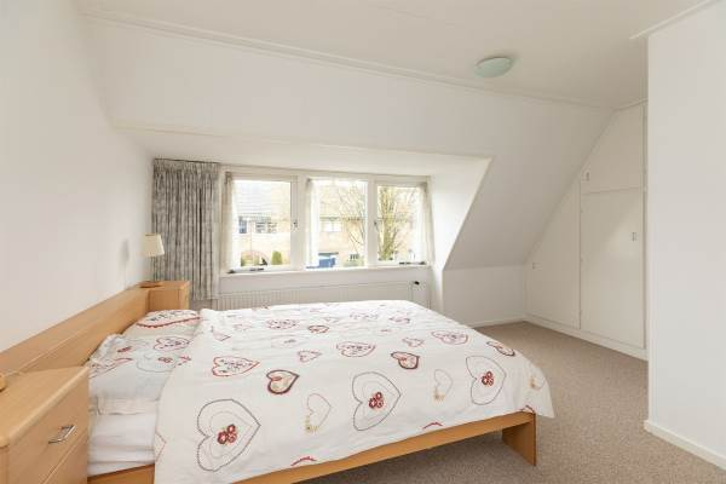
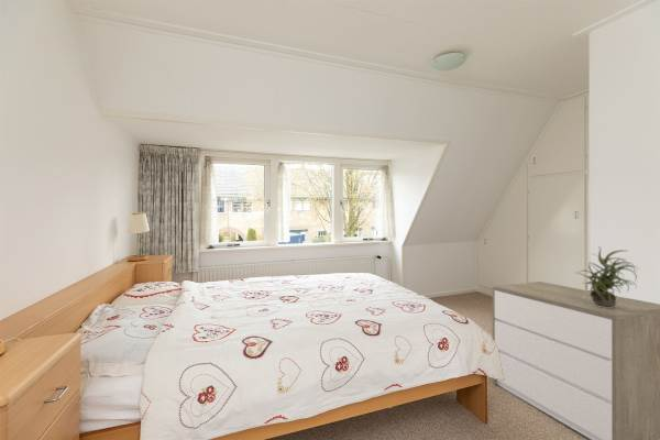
+ potted plant (609, 277)
+ dresser (570, 350)
